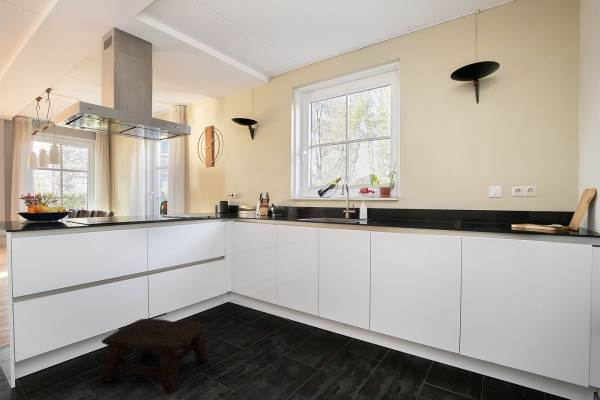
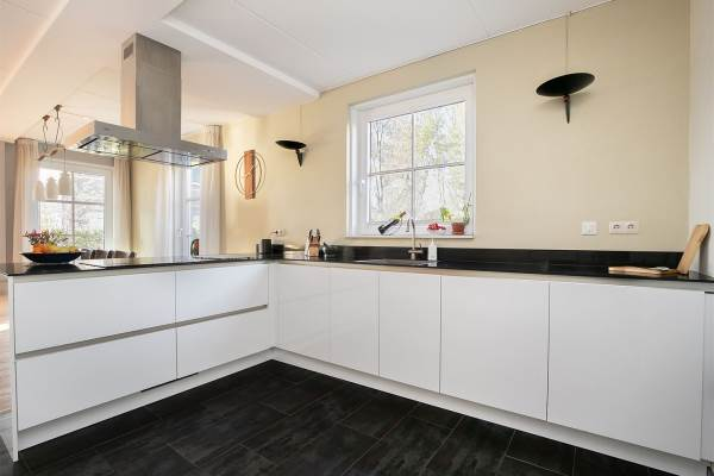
- stool (159, 349)
